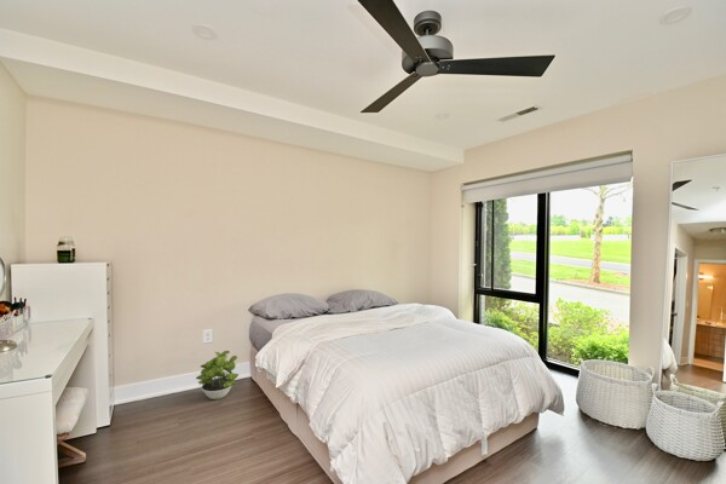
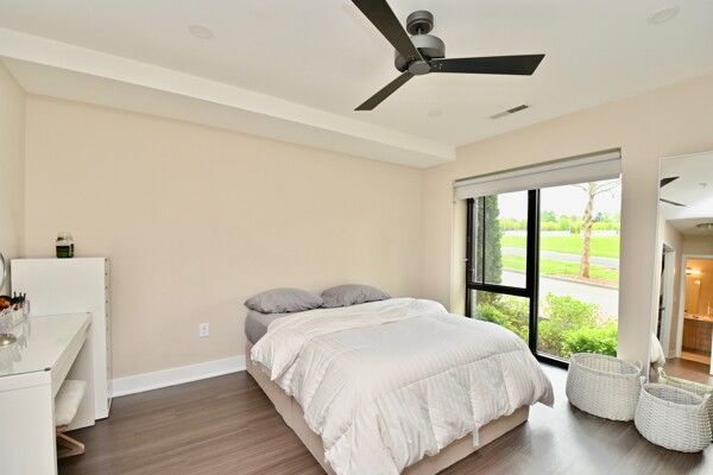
- potted plant (217, 374)
